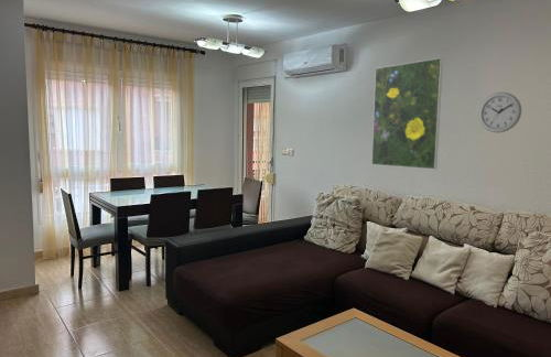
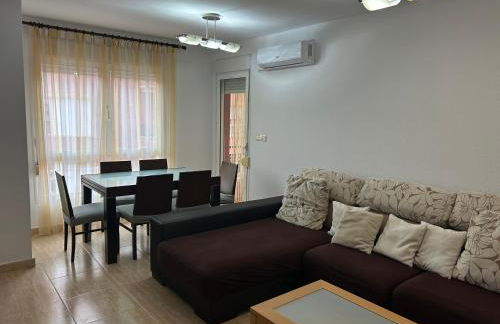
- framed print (403, 116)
- wall clock (498, 112)
